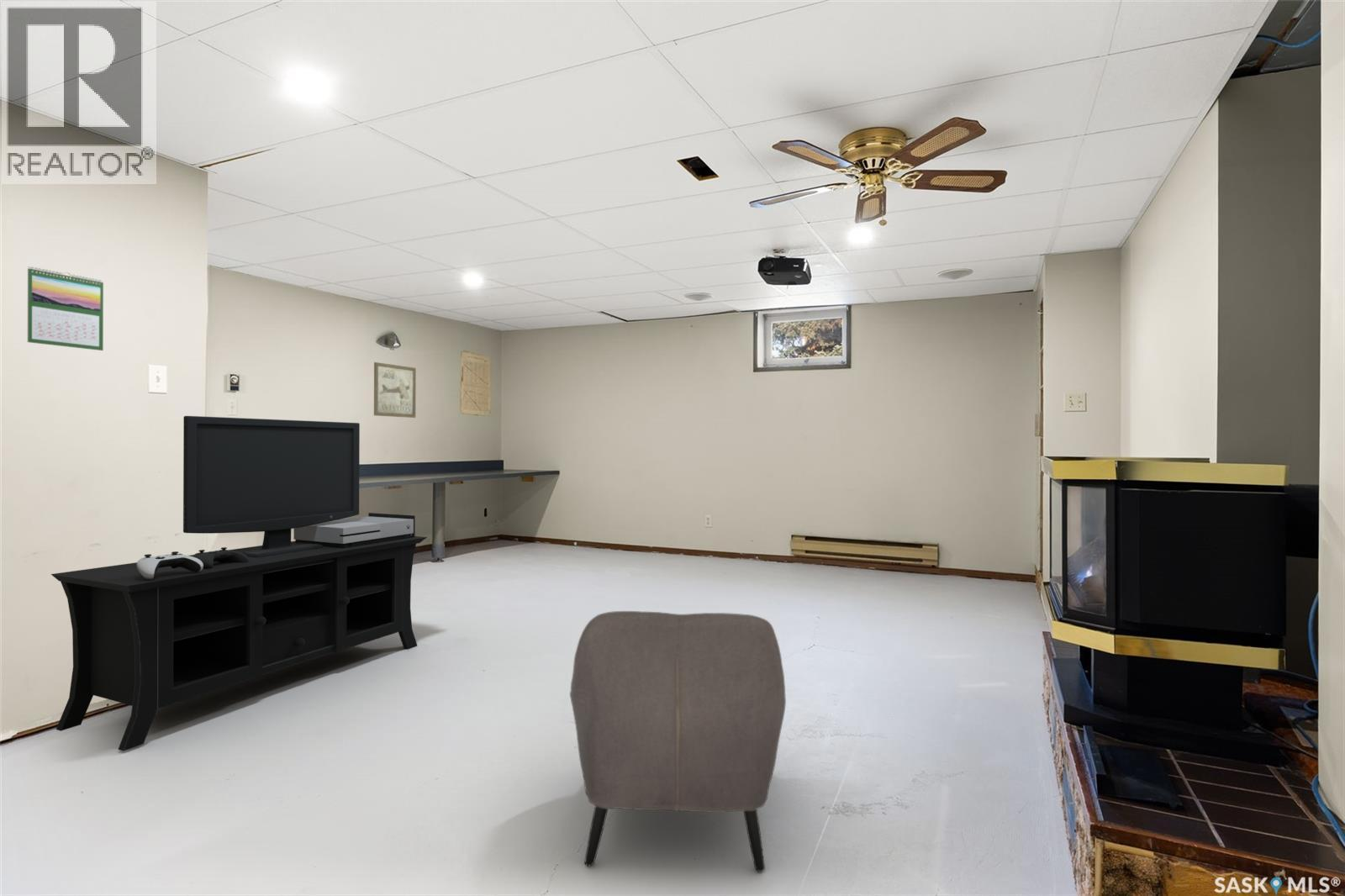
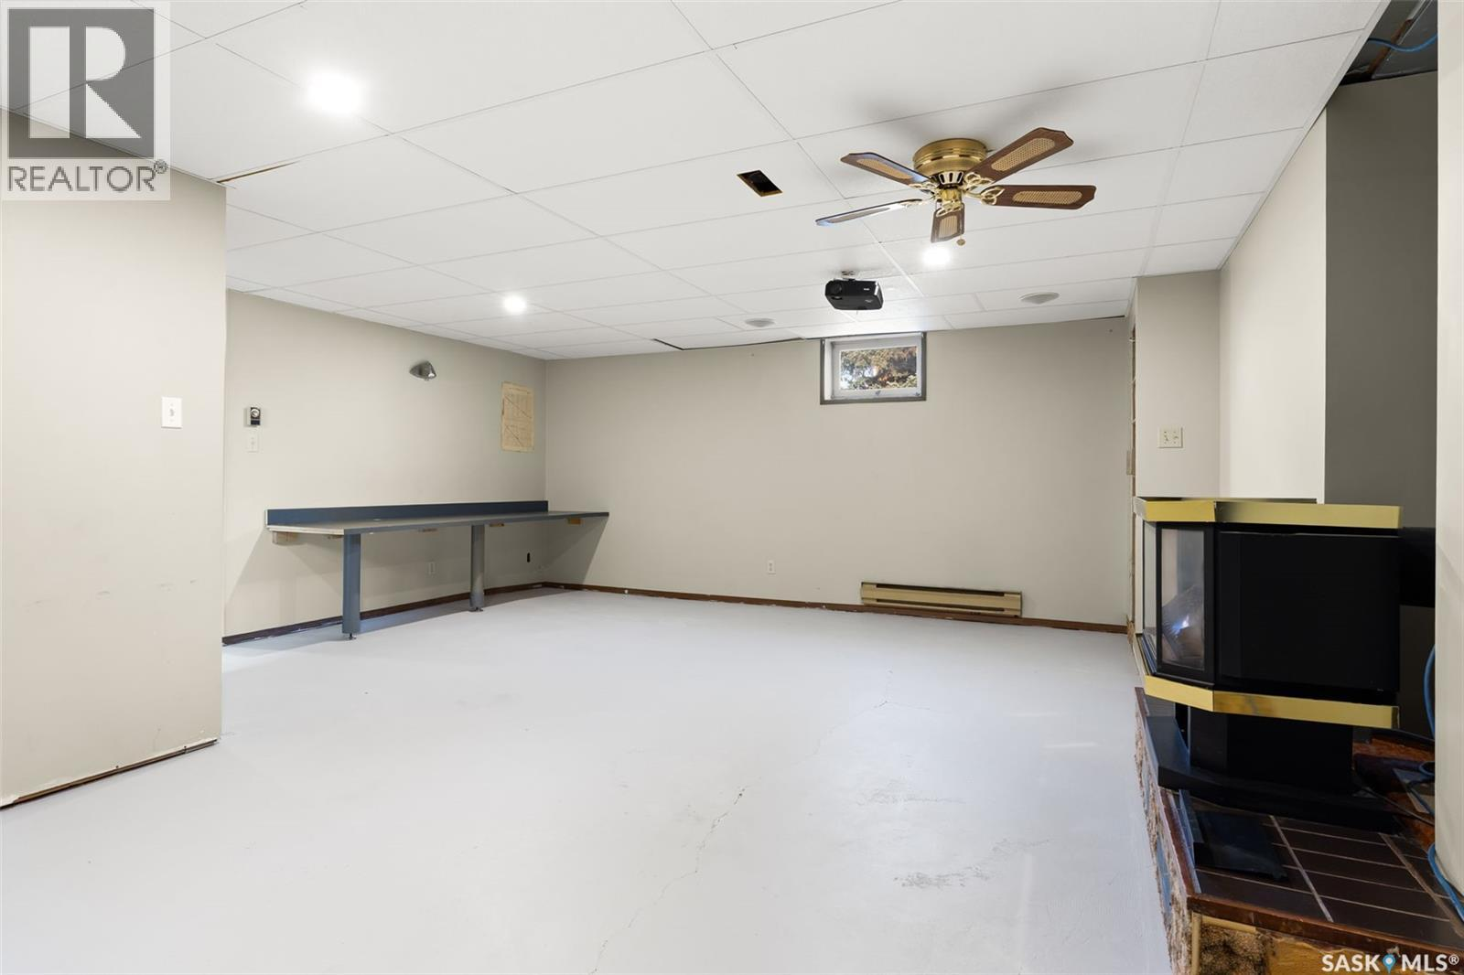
- armchair (669, 703)
- media console (272, 551)
- wall art (395, 391)
- calendar (66, 309)
